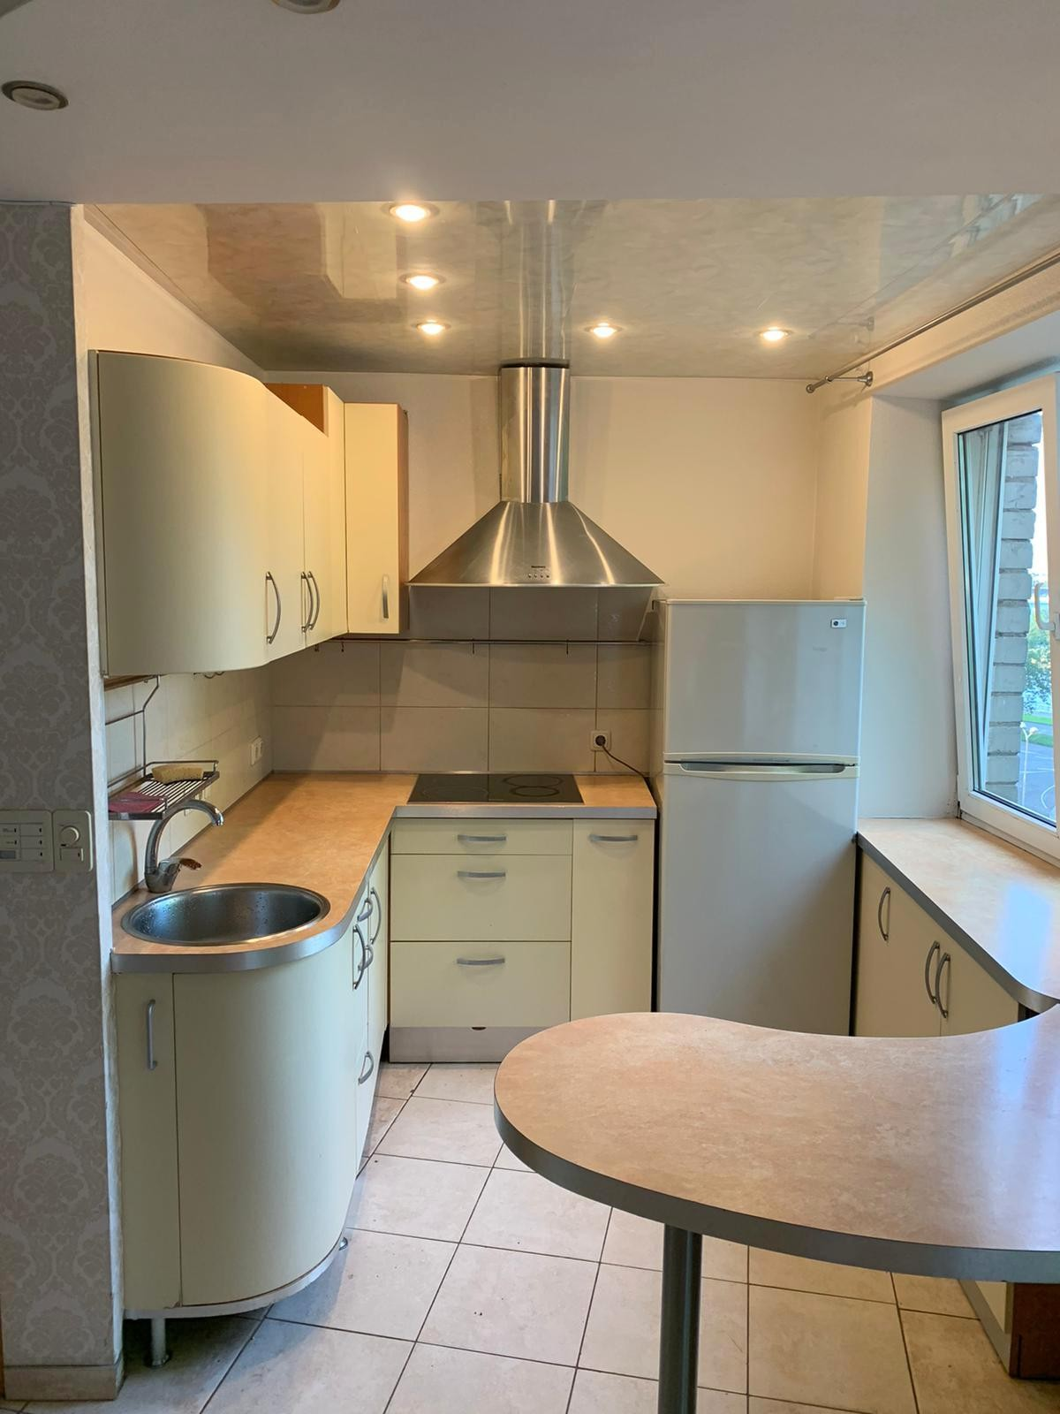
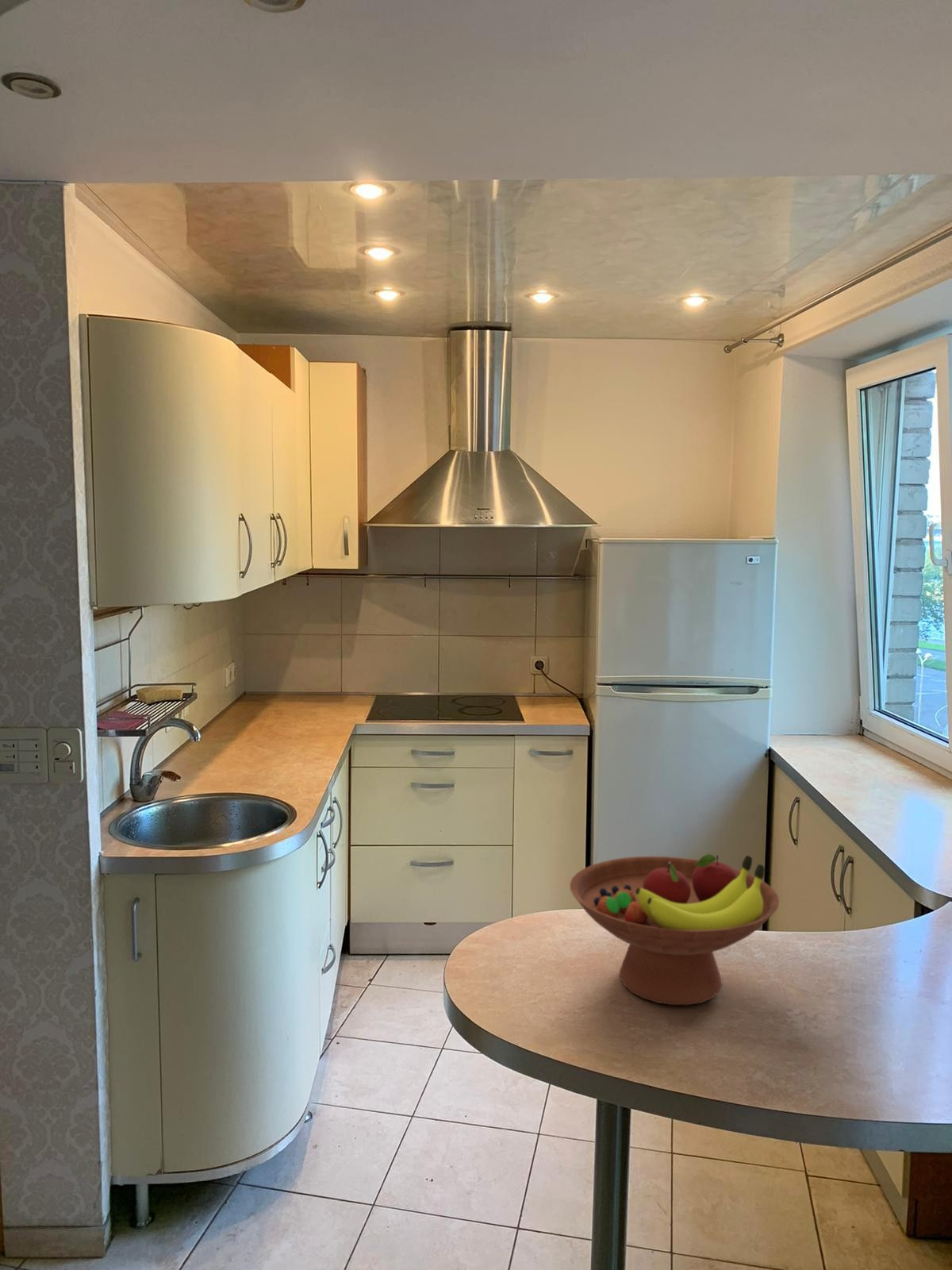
+ fruit bowl (671, 918)
